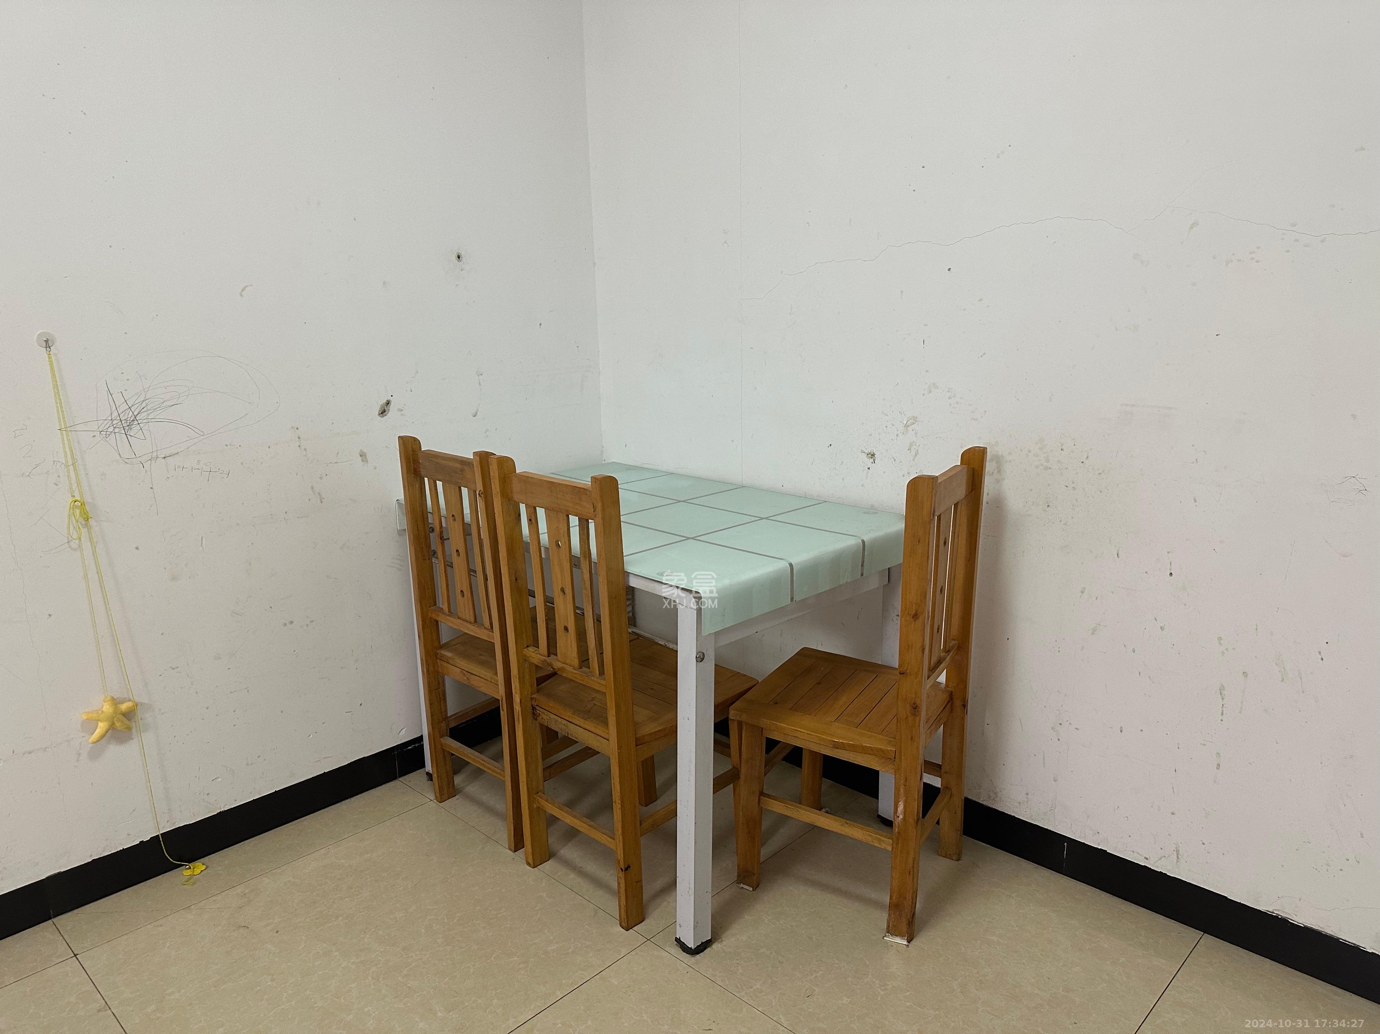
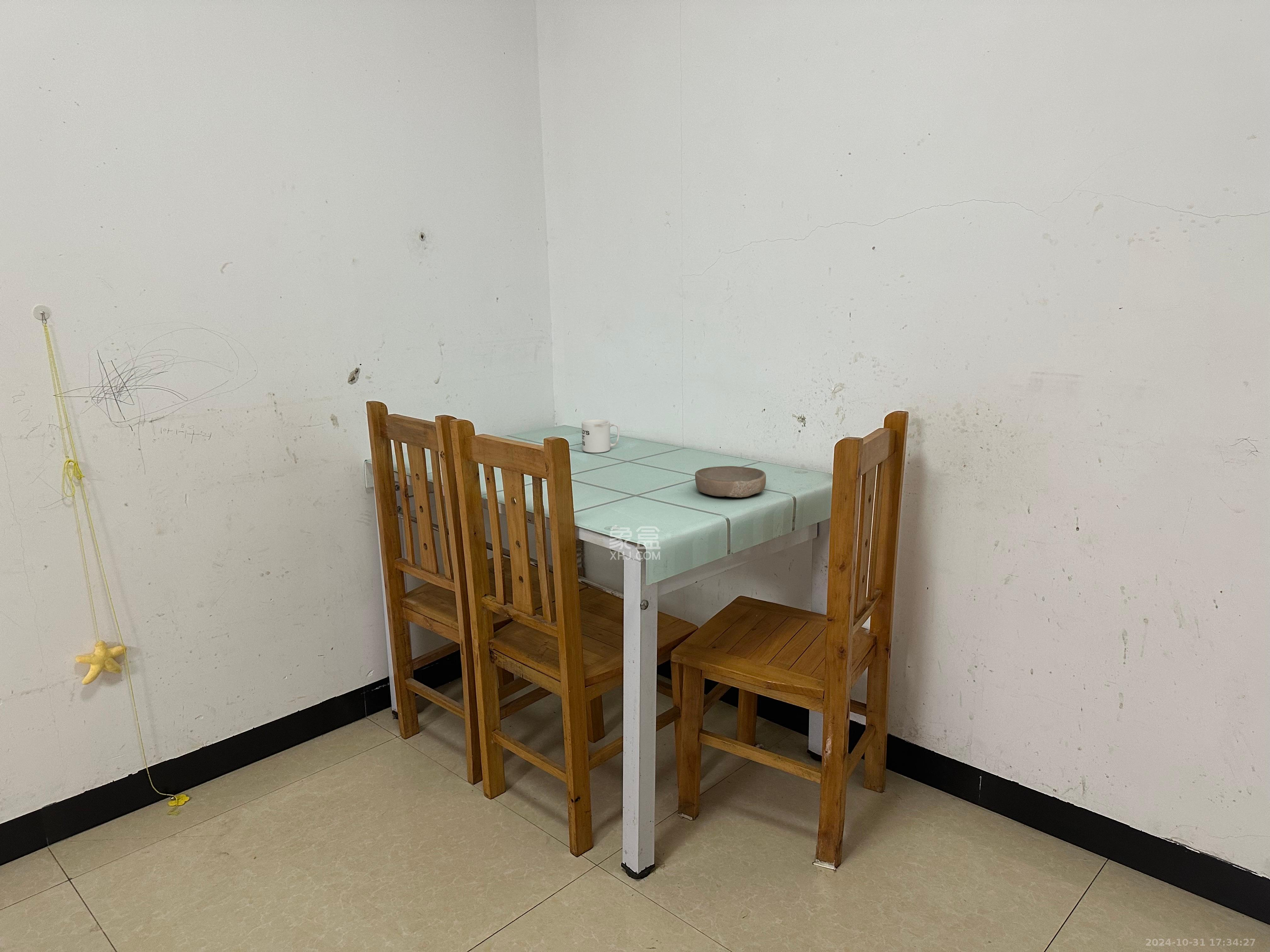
+ bowl (730, 482)
+ mug (601, 436)
